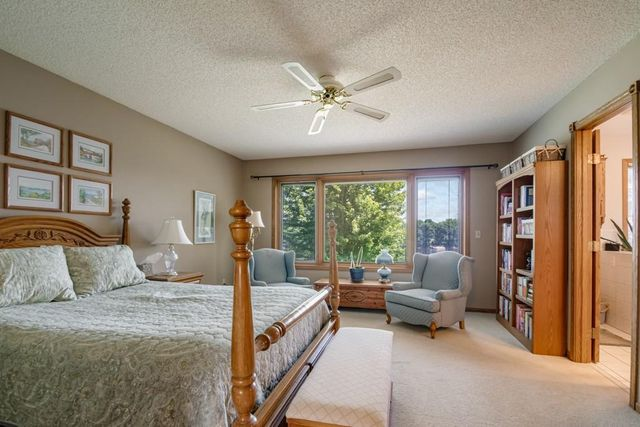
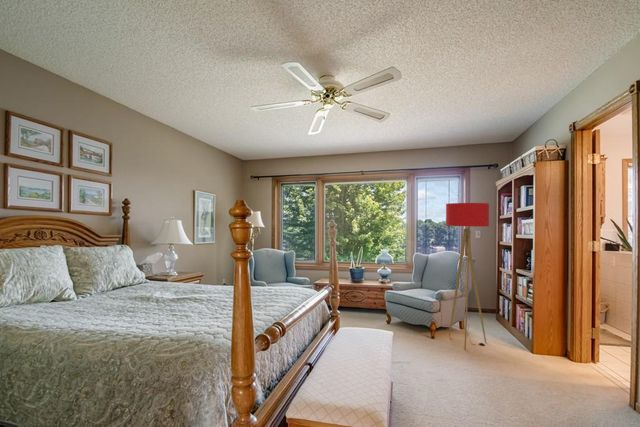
+ floor lamp (467, 273)
